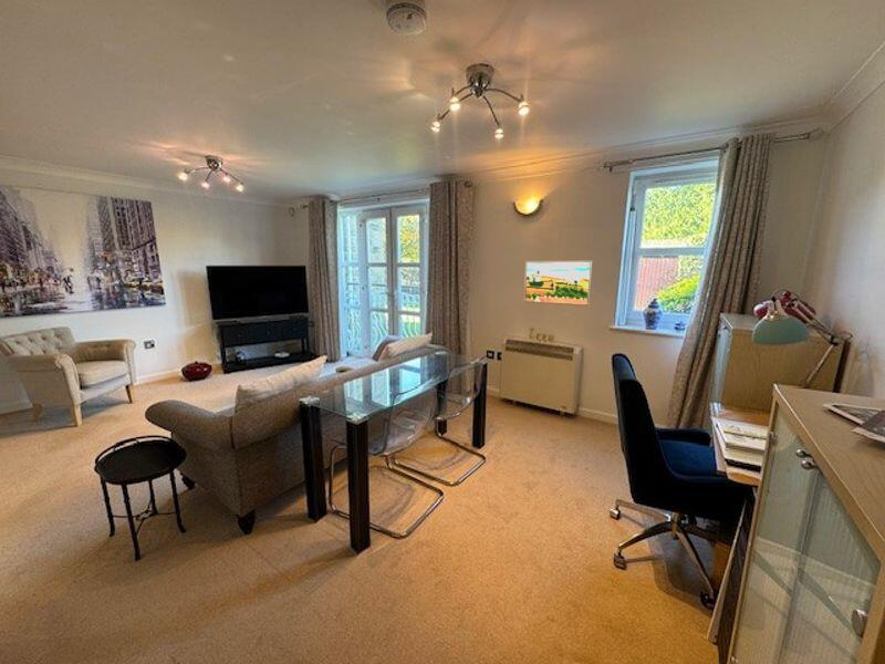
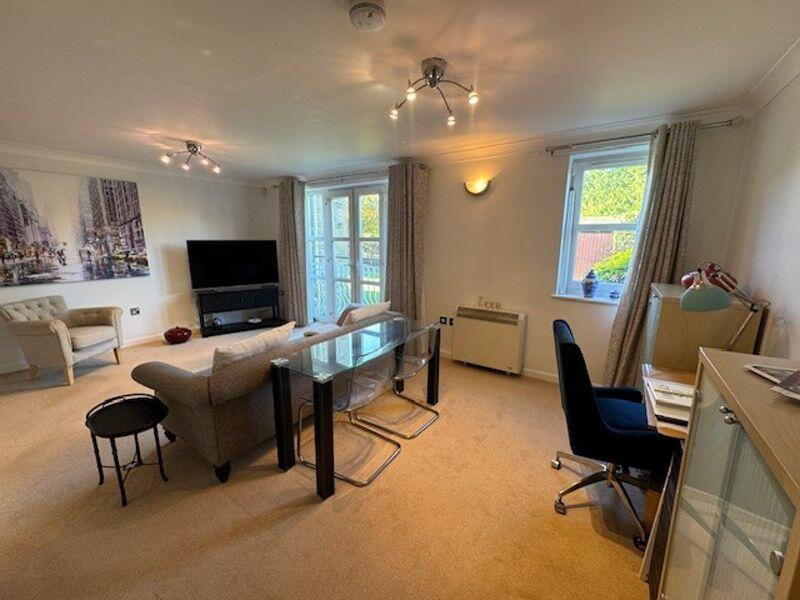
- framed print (555, 282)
